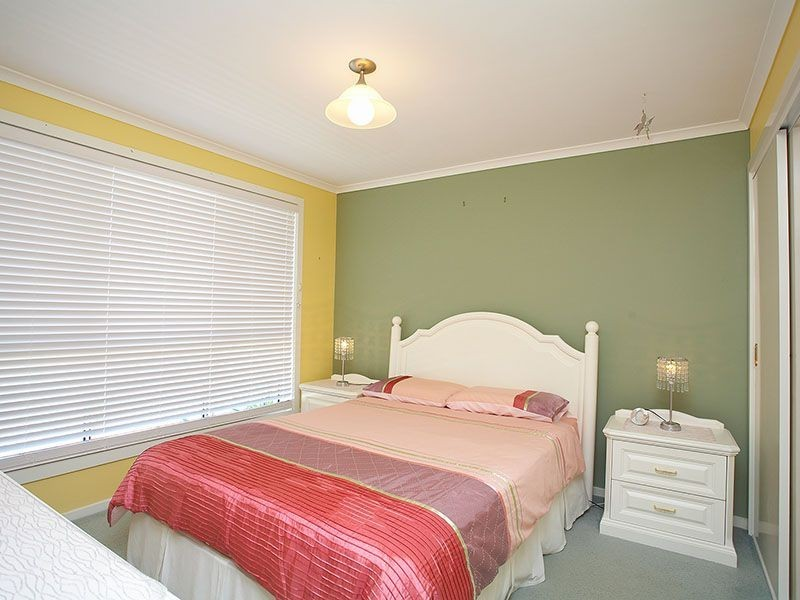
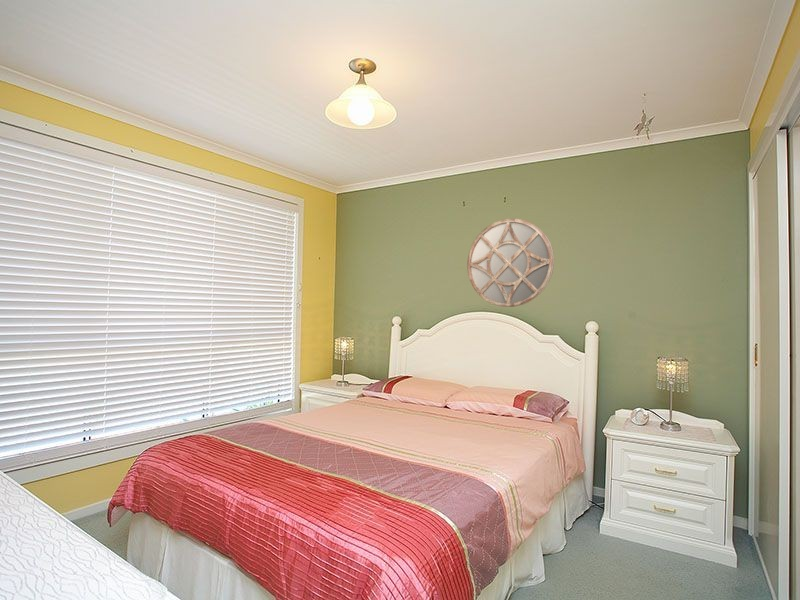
+ mirror (508, 262)
